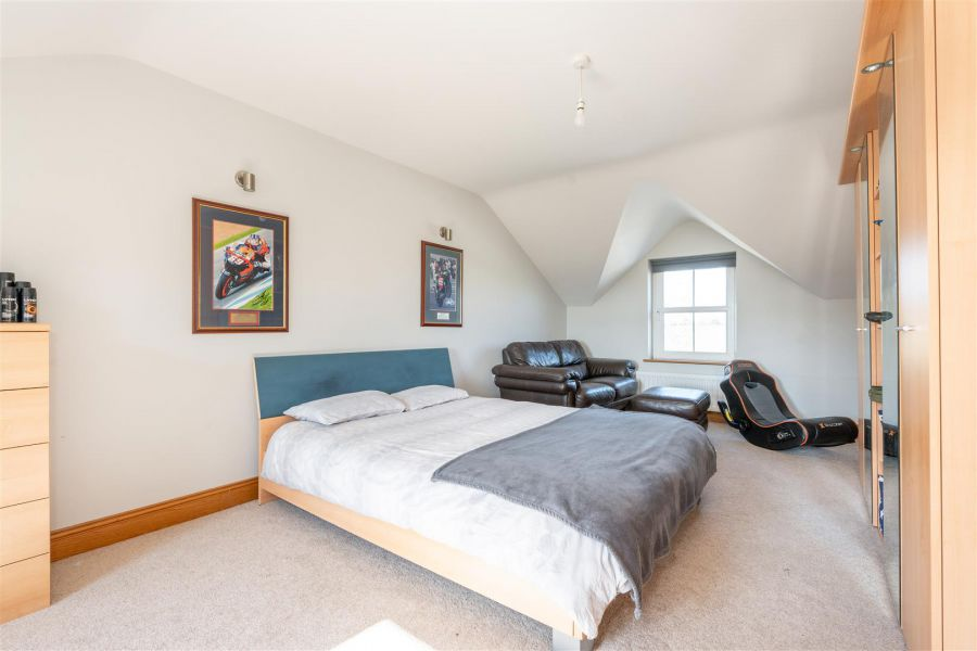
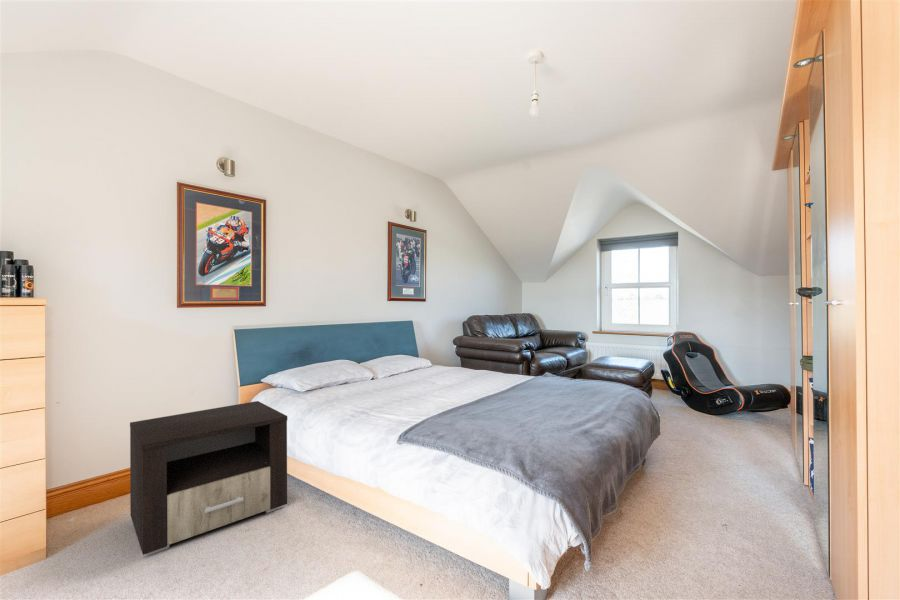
+ nightstand (211, 466)
